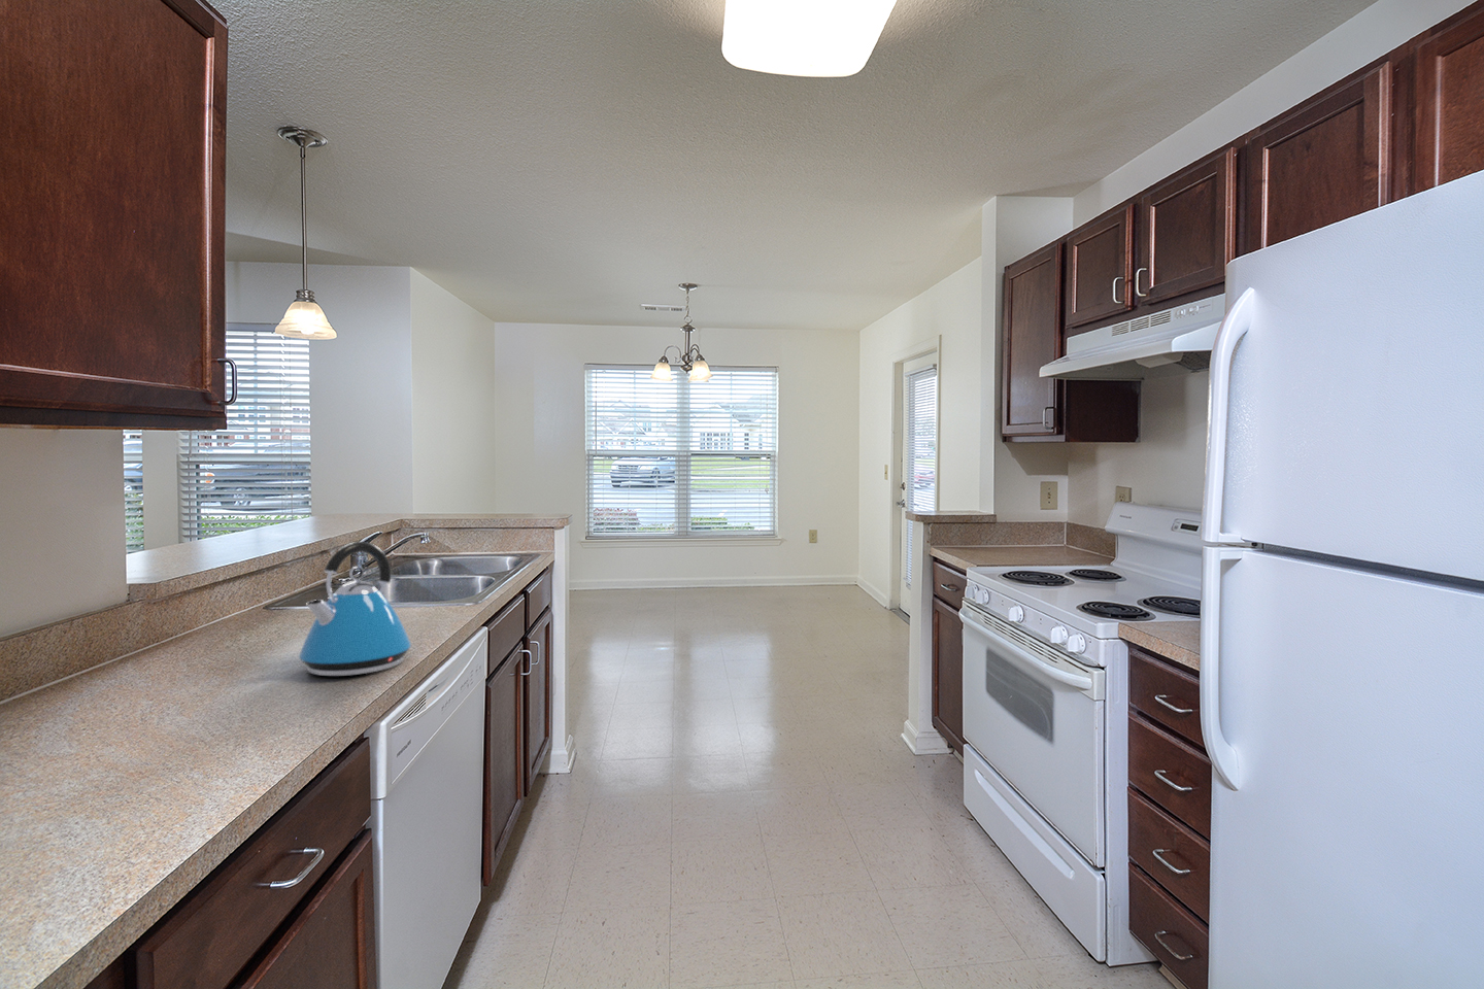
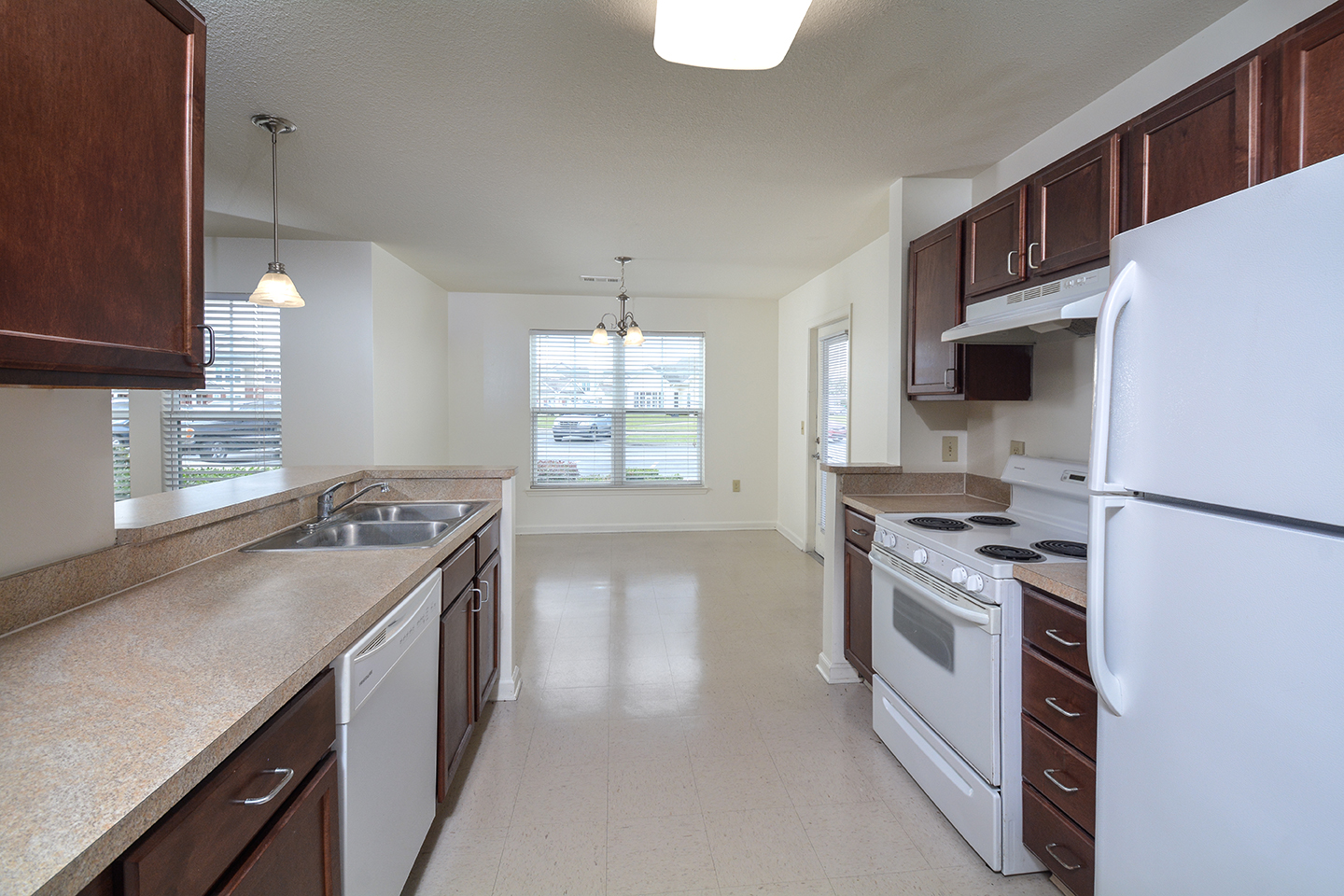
- kettle (360, 603)
